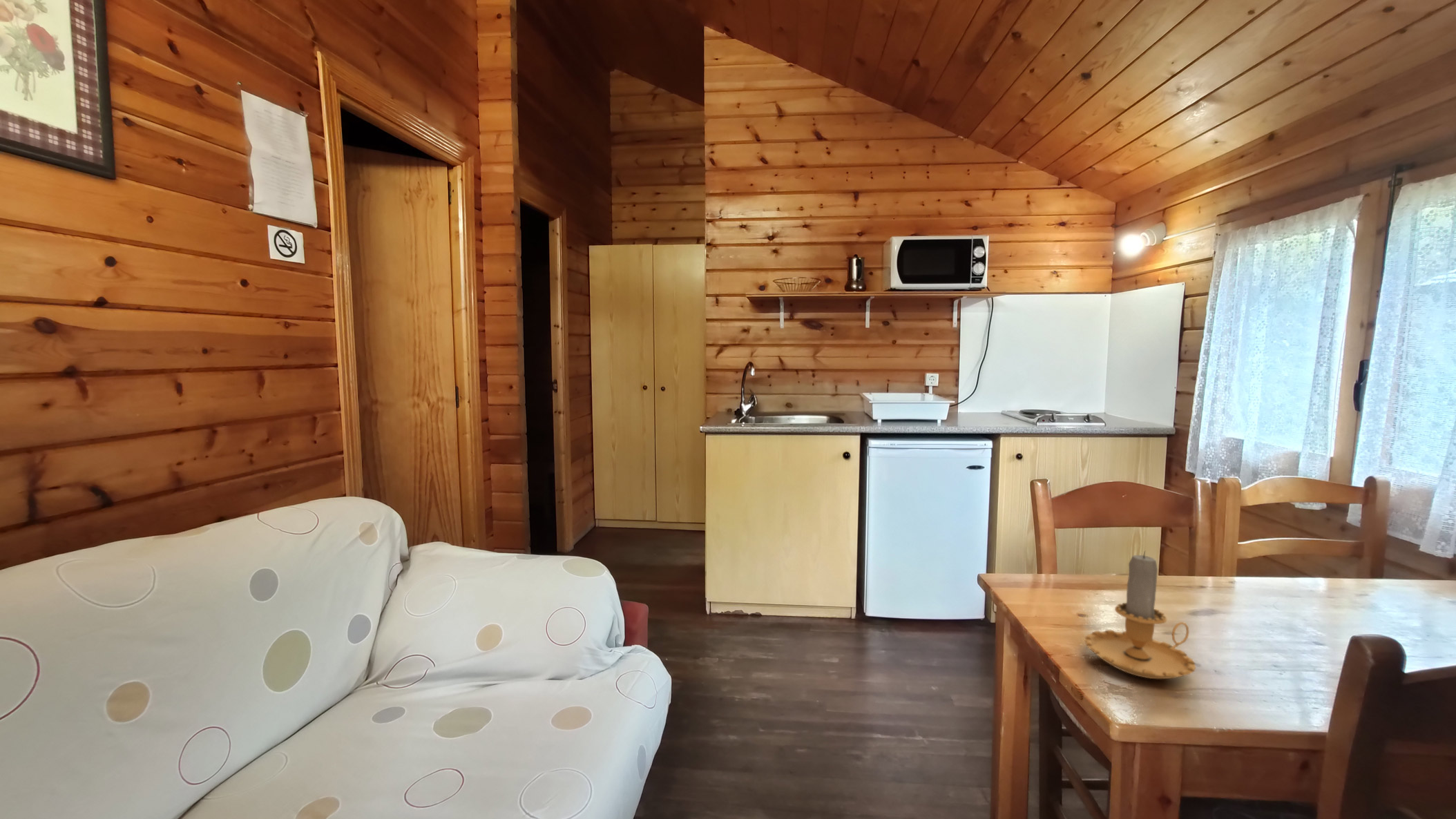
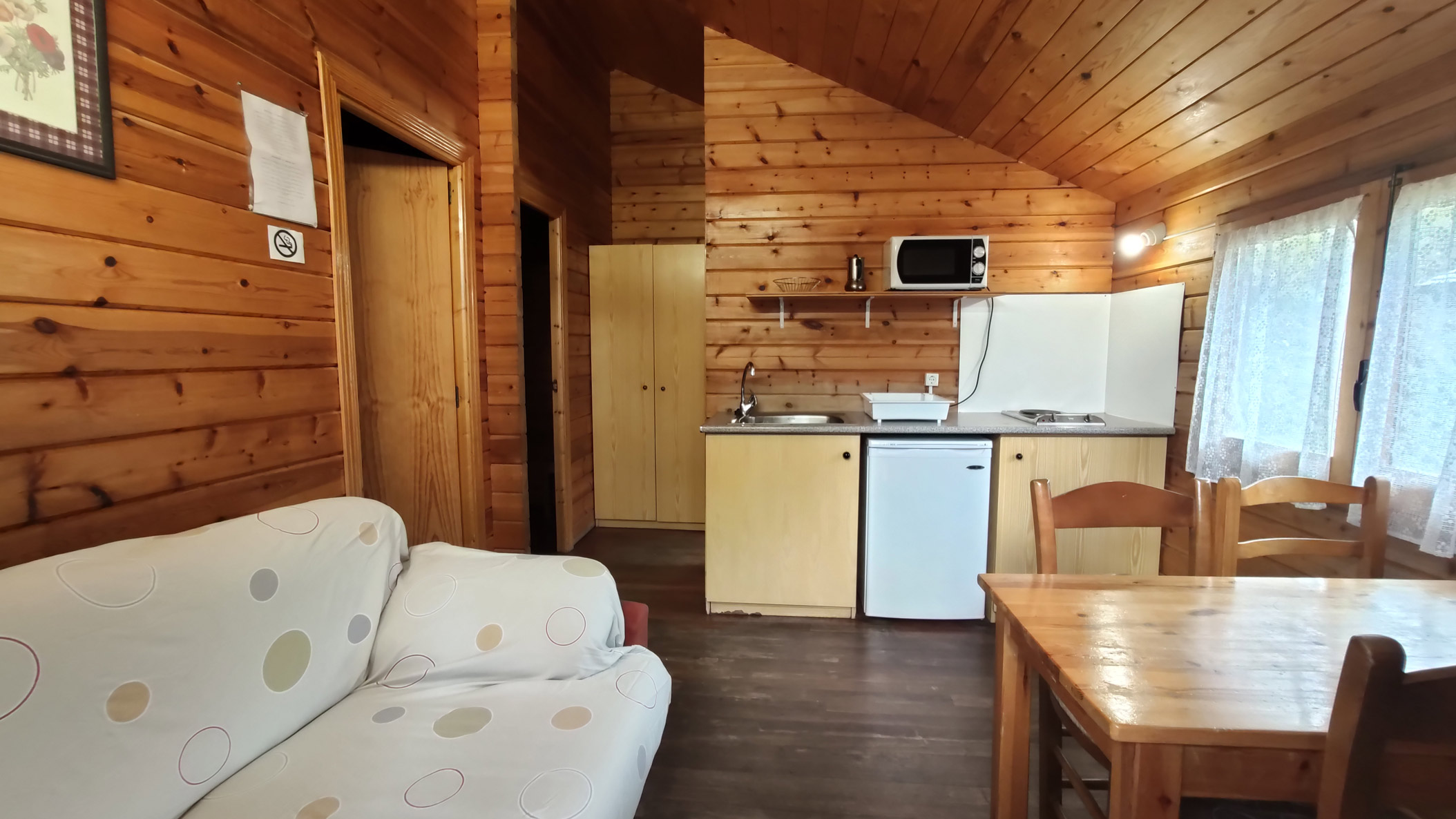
- candle (1149, 608)
